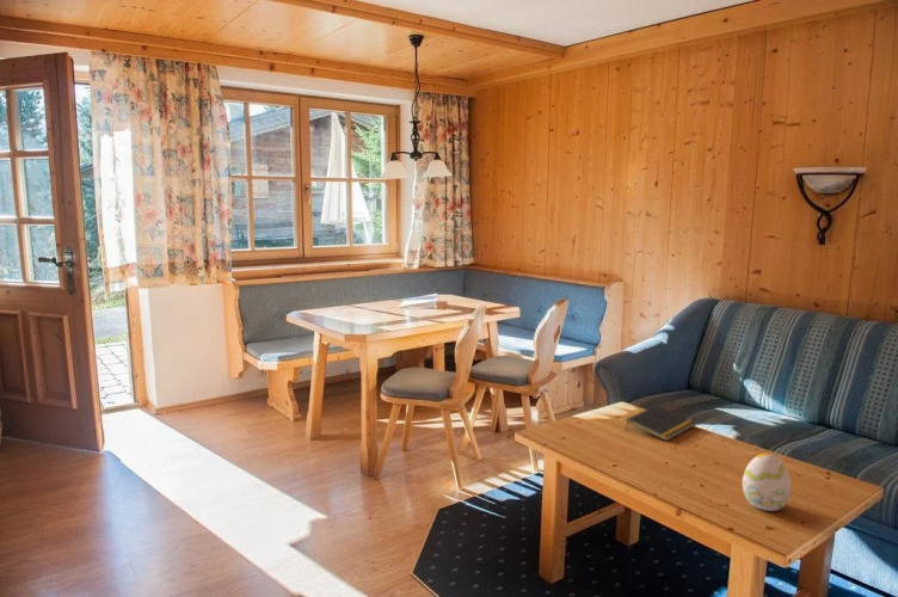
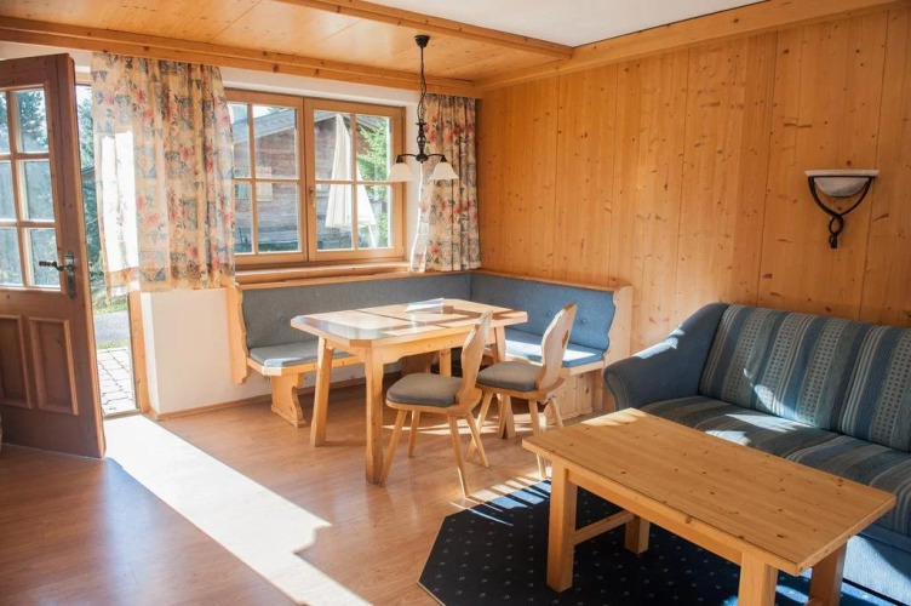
- decorative egg (767, 479)
- notepad (660, 421)
